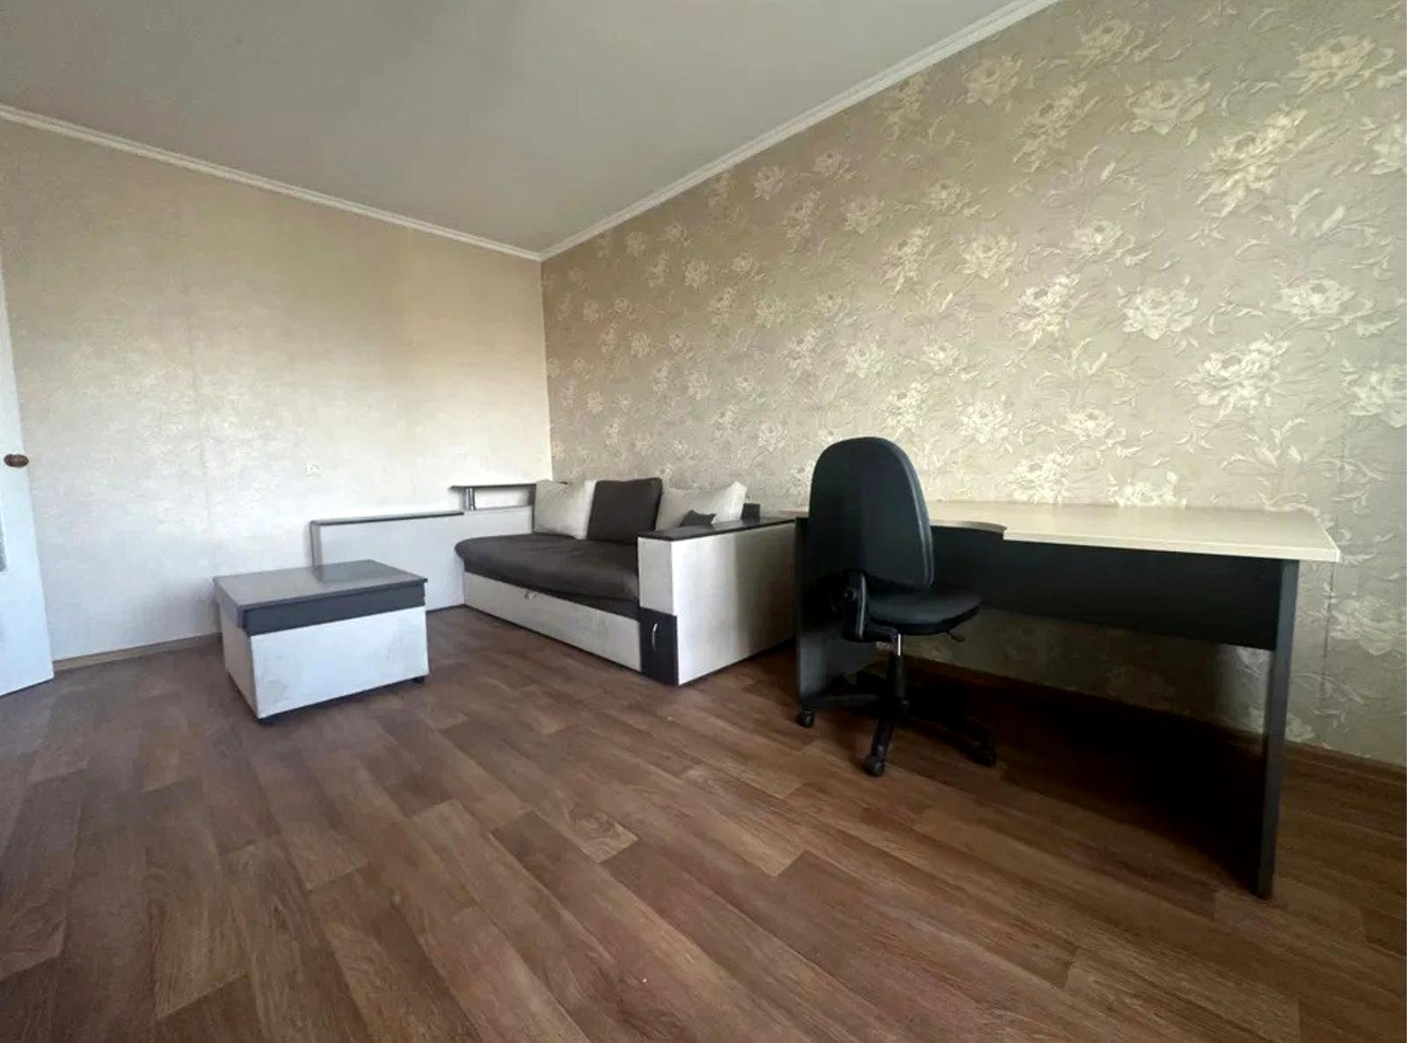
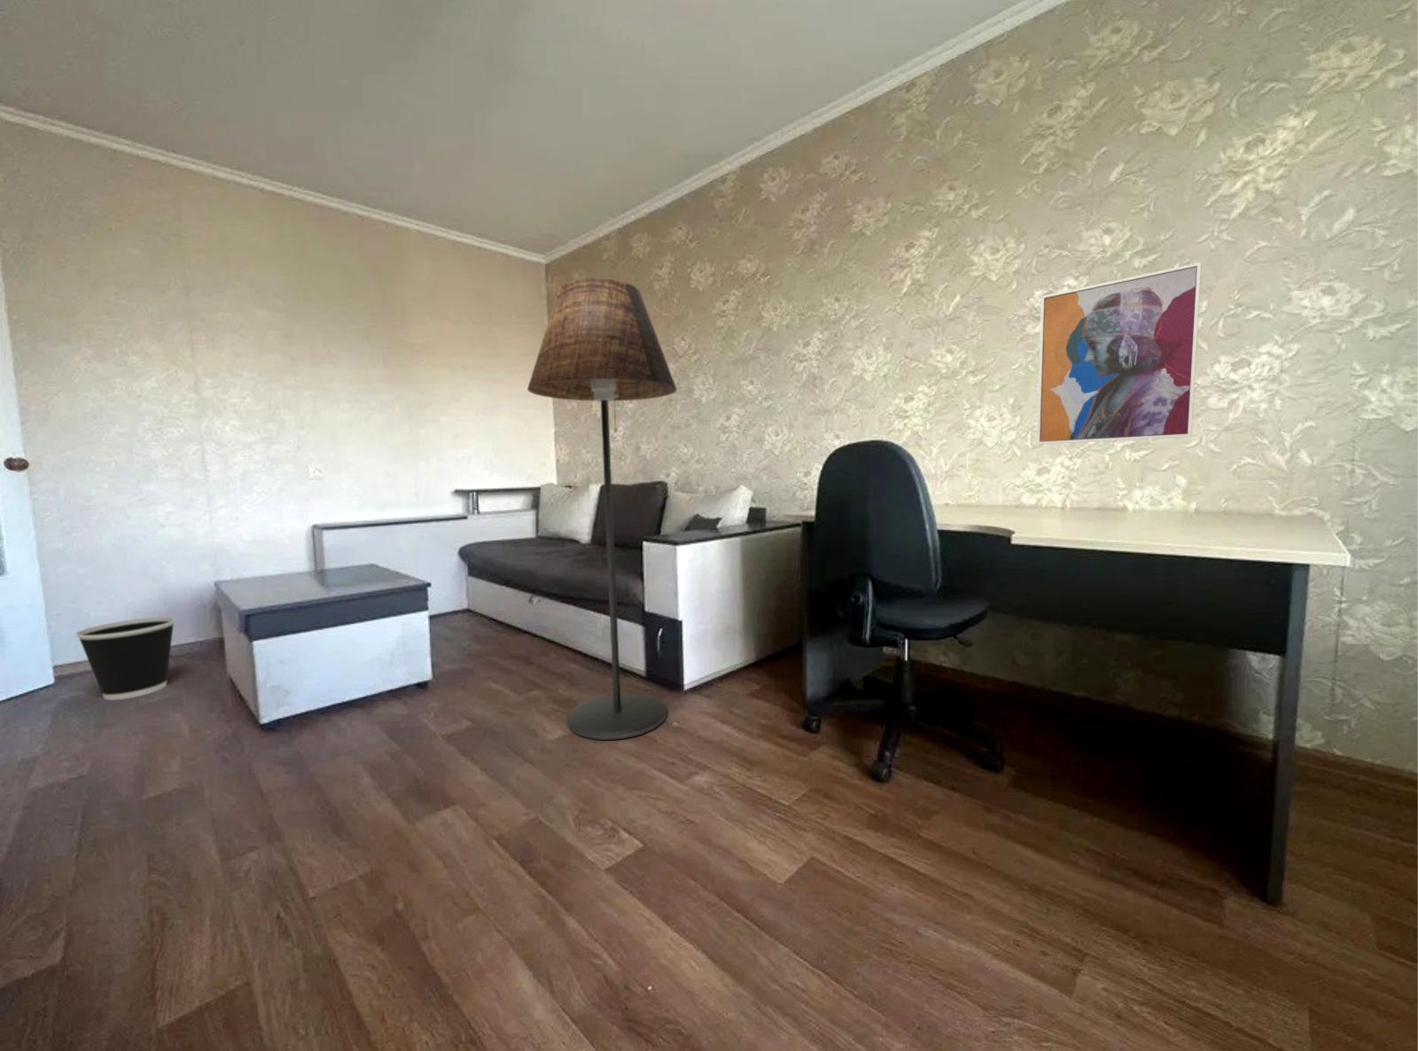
+ floor lamp (609, 512)
+ wastebasket (131, 658)
+ wall art (1111, 362)
